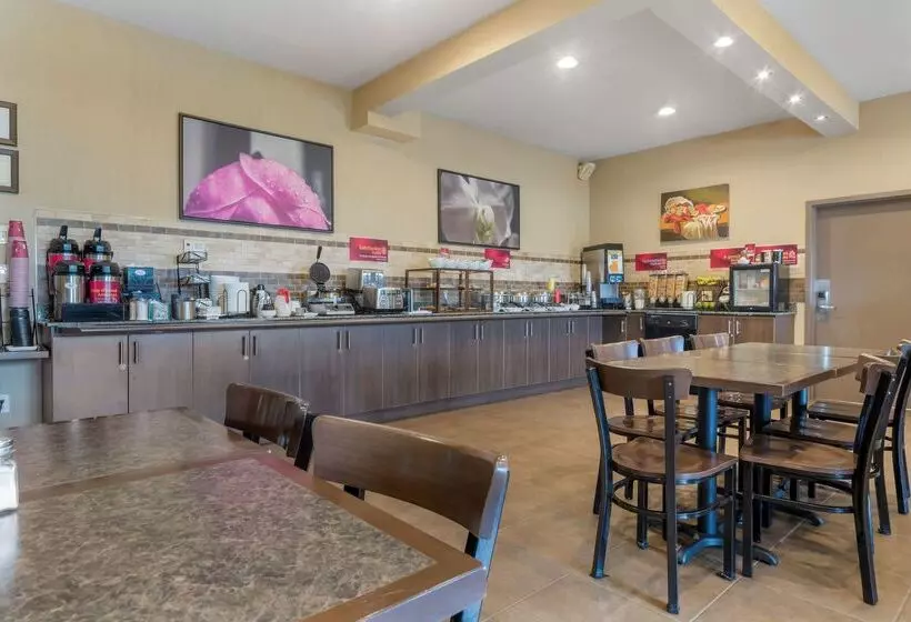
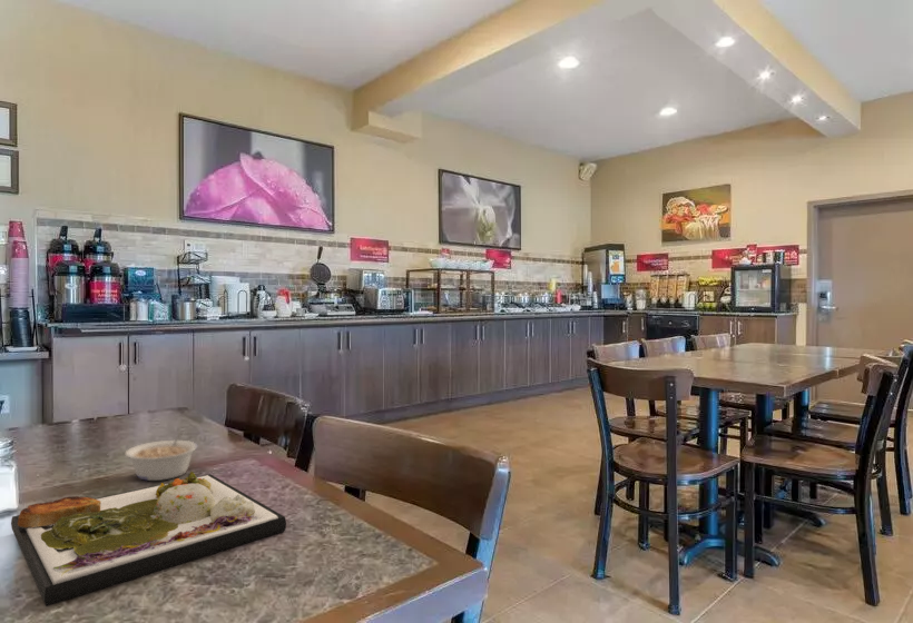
+ dinner plate (148, 513)
+ legume (161, 457)
